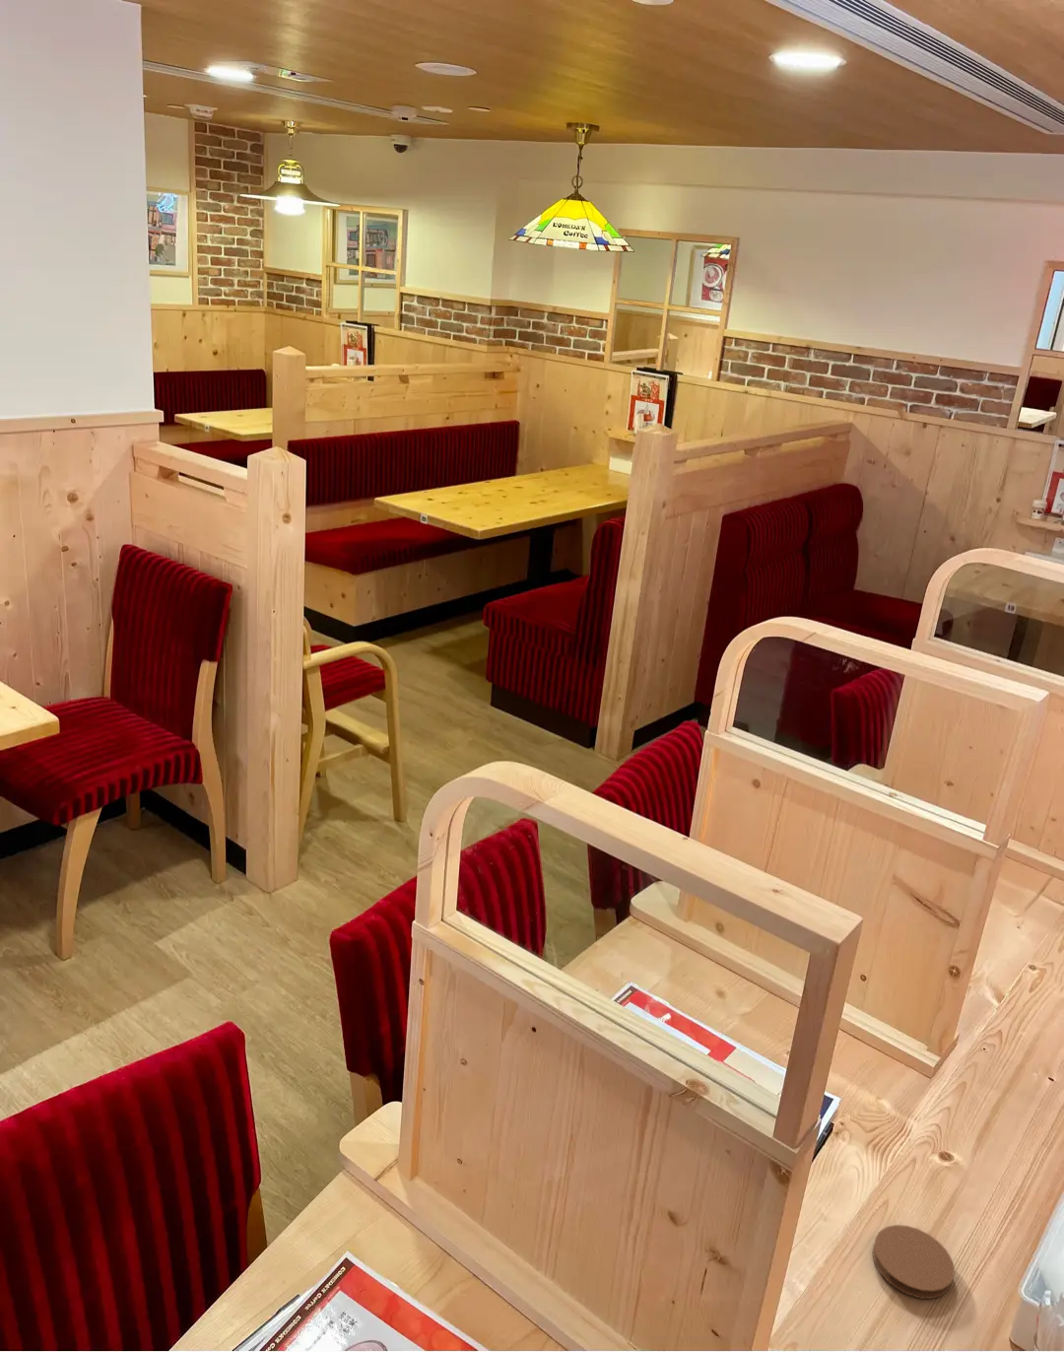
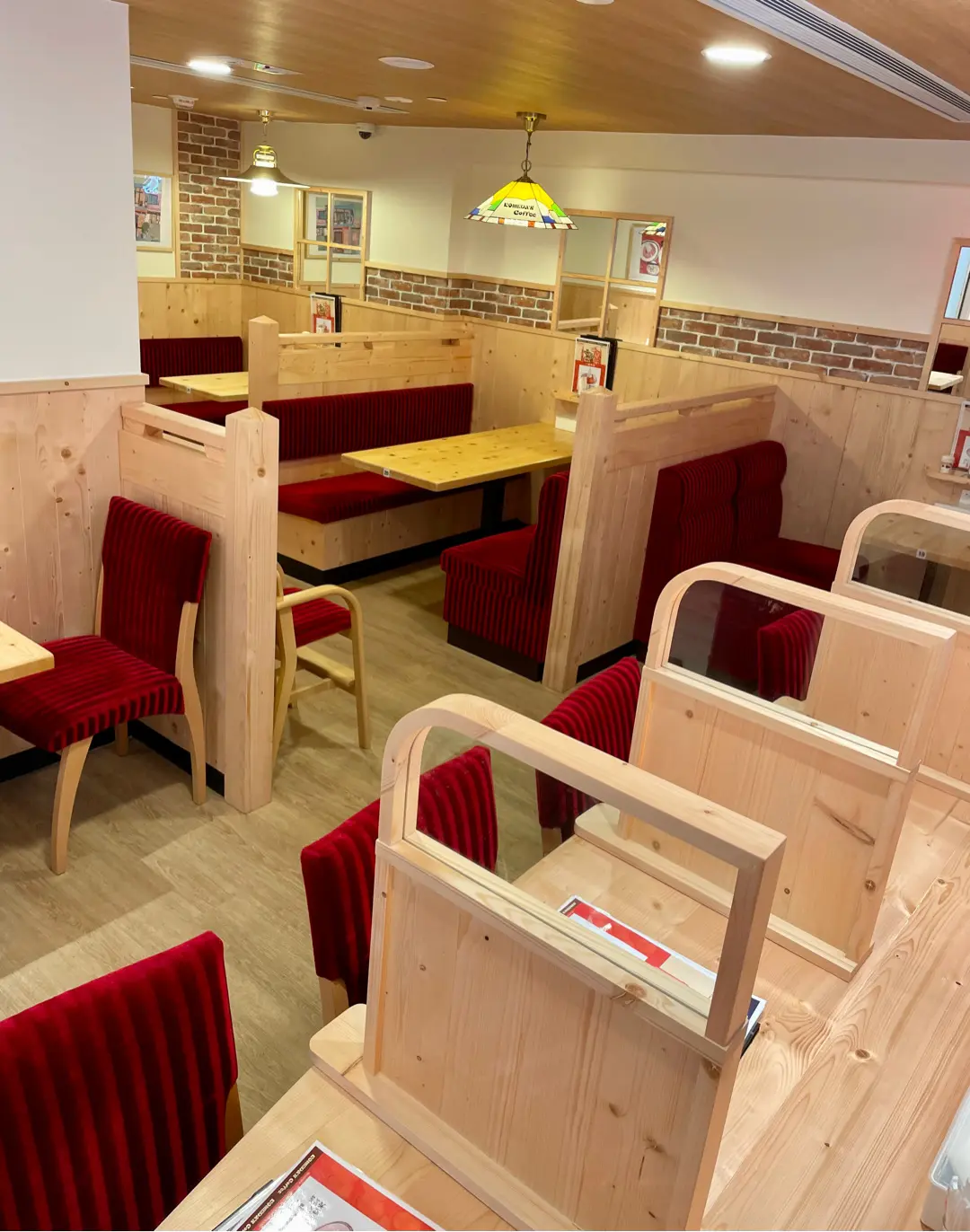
- coaster (913, 1260)
